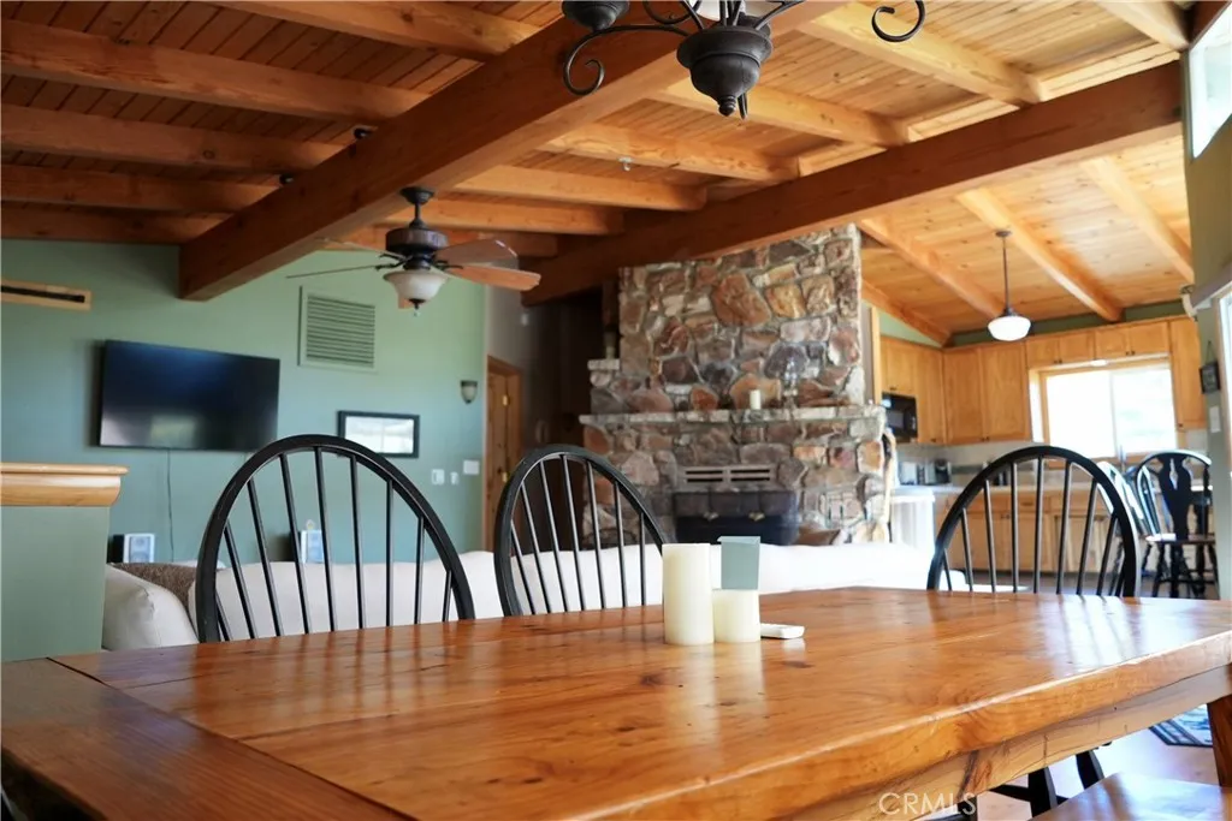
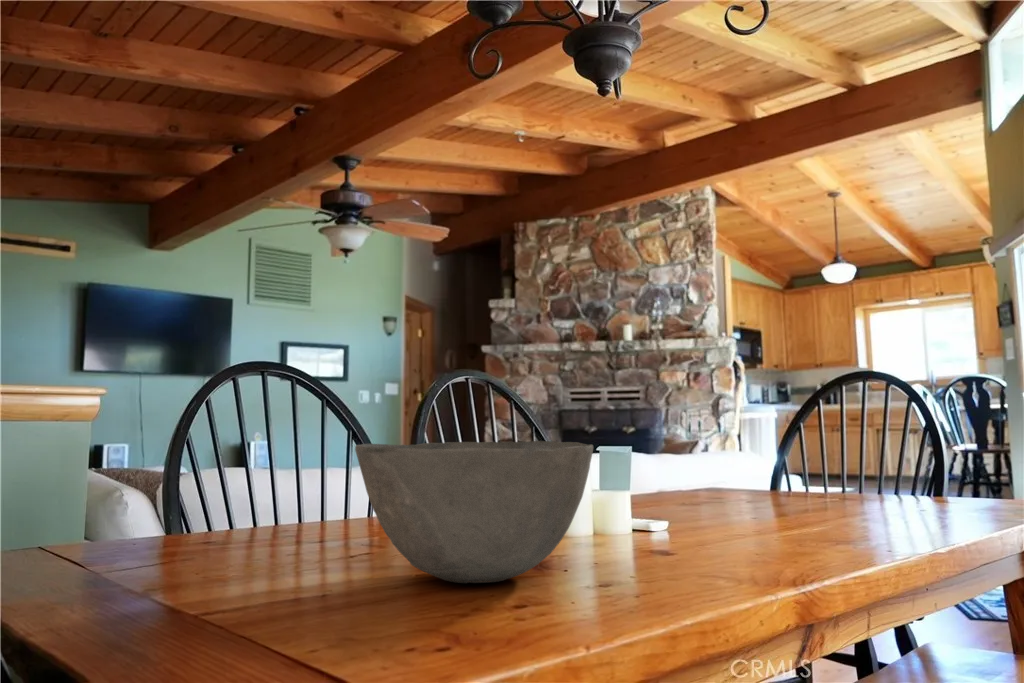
+ bowl (476, 509)
